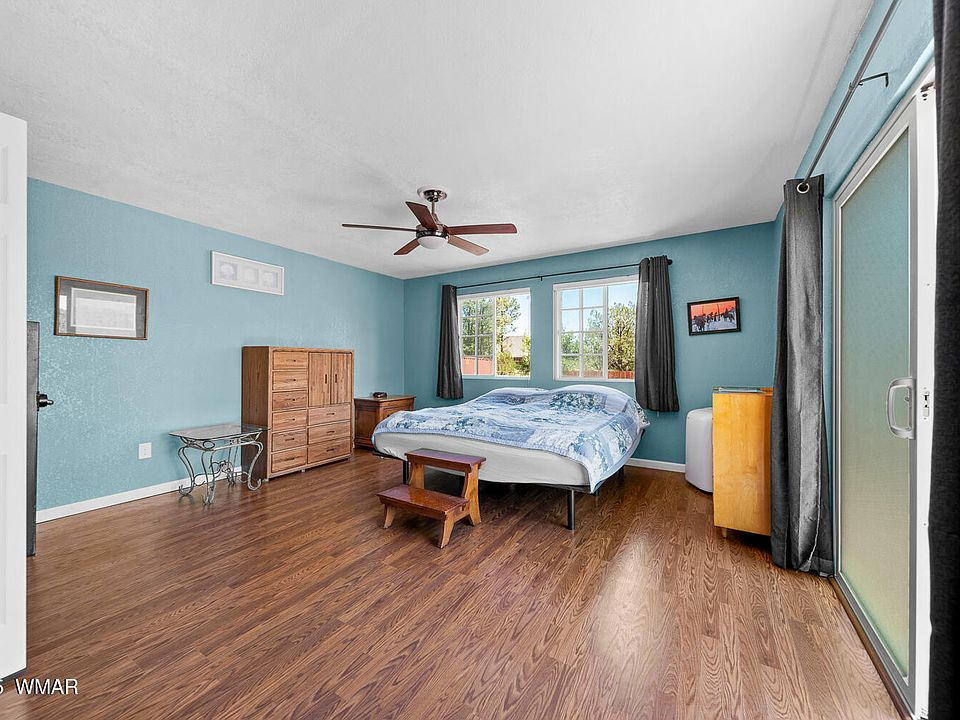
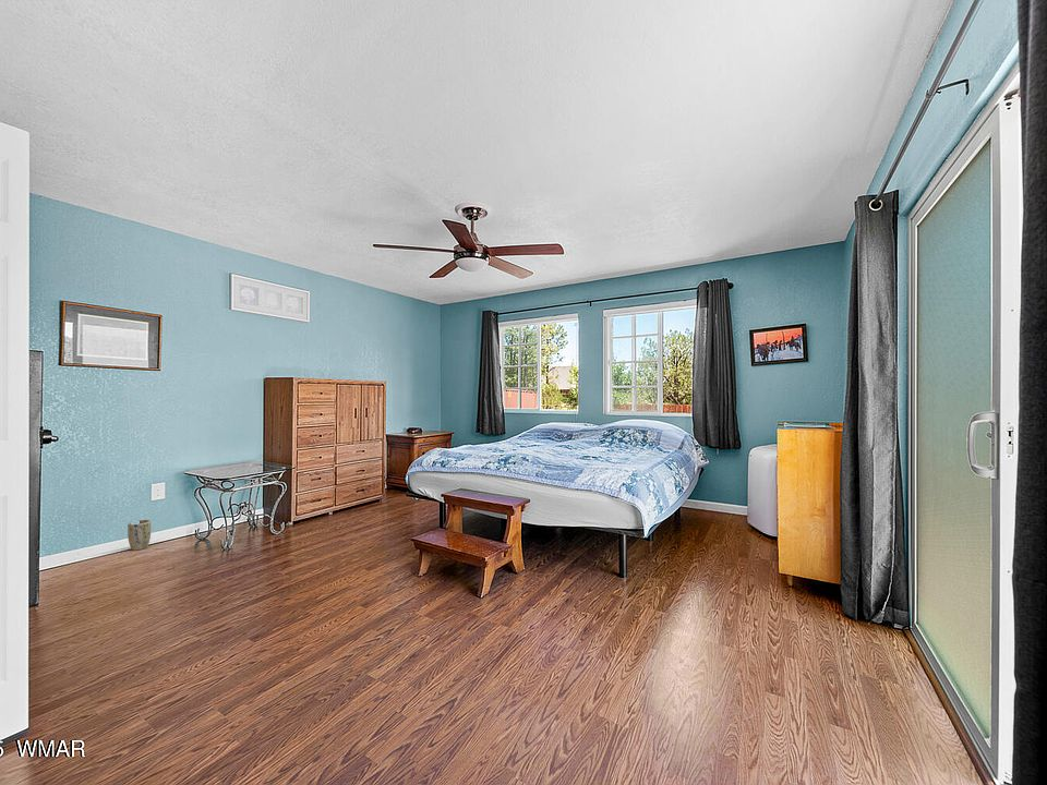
+ plant pot (139, 534)
